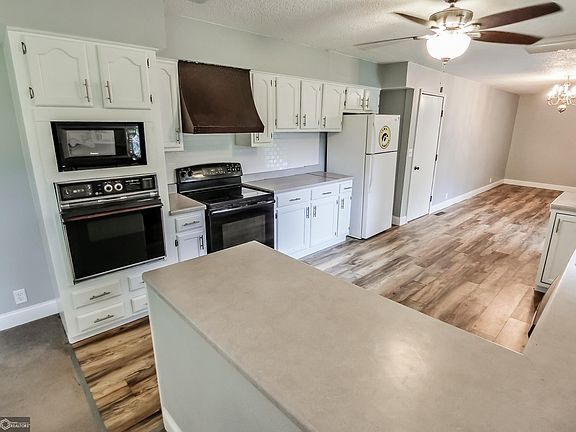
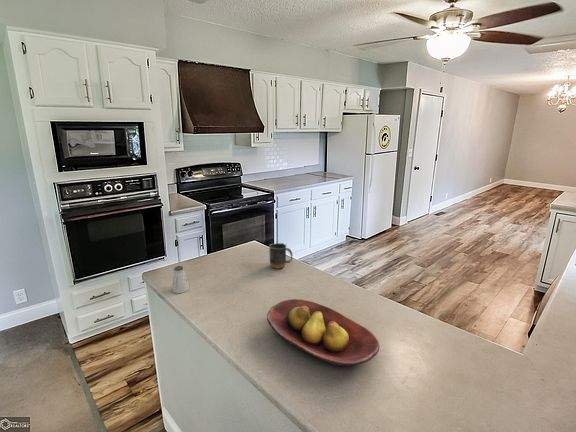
+ fruit bowl (319, 328)
+ saltshaker (179, 278)
+ mug (280, 255)
